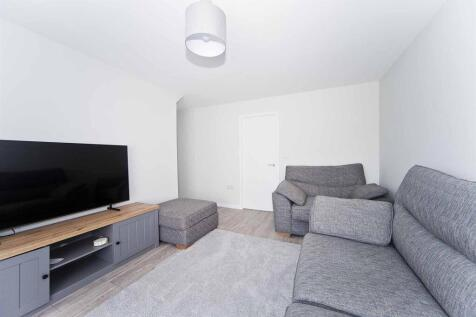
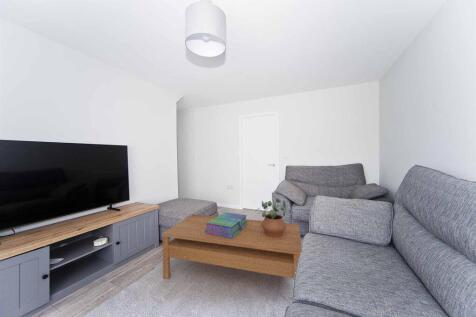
+ potted plant (270, 216)
+ stack of books (227, 223)
+ coffee table (234, 249)
